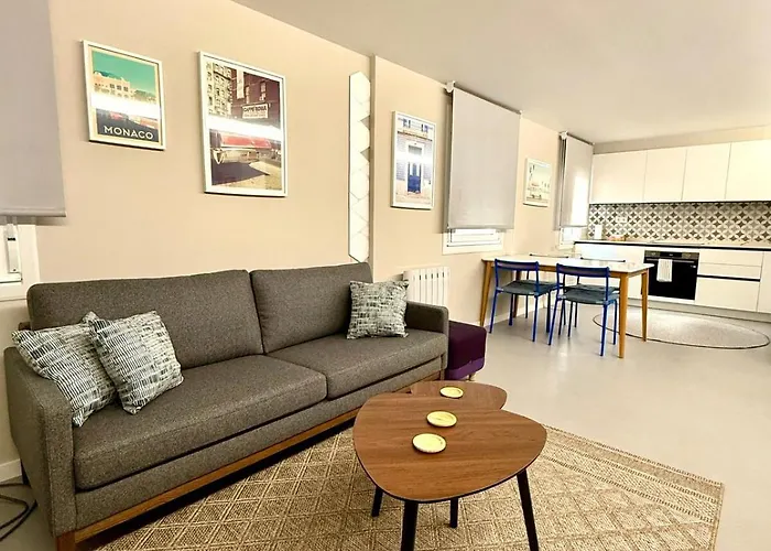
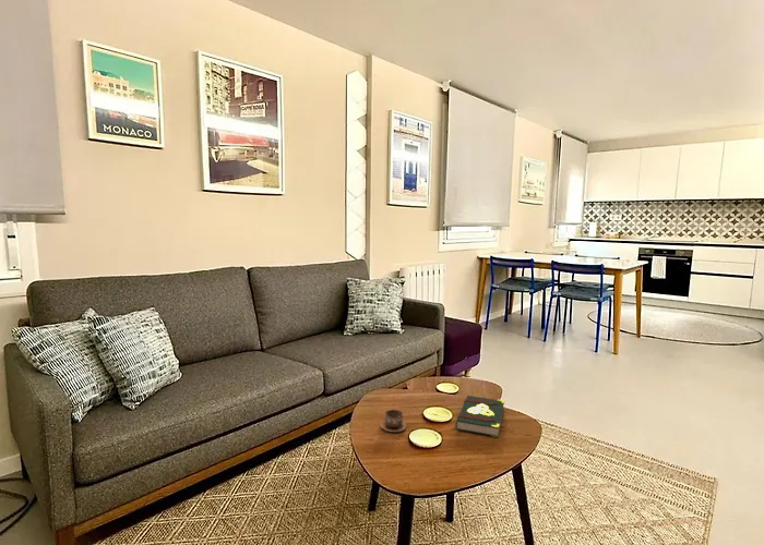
+ cup (393, 420)
+ book (480, 414)
